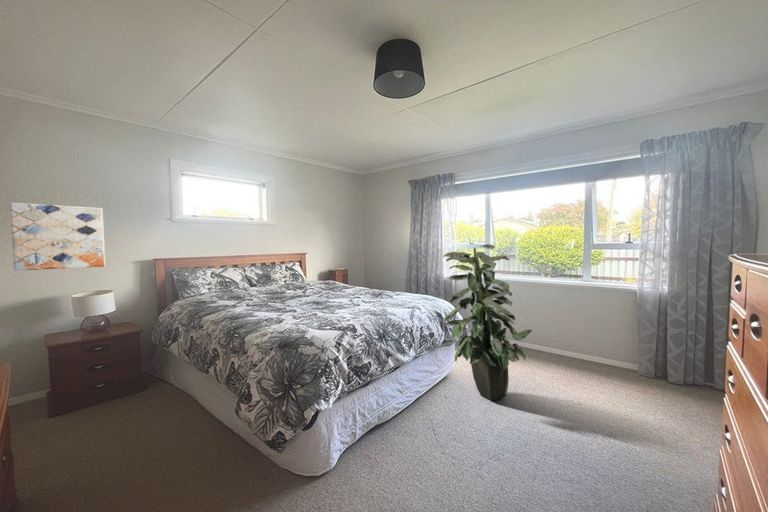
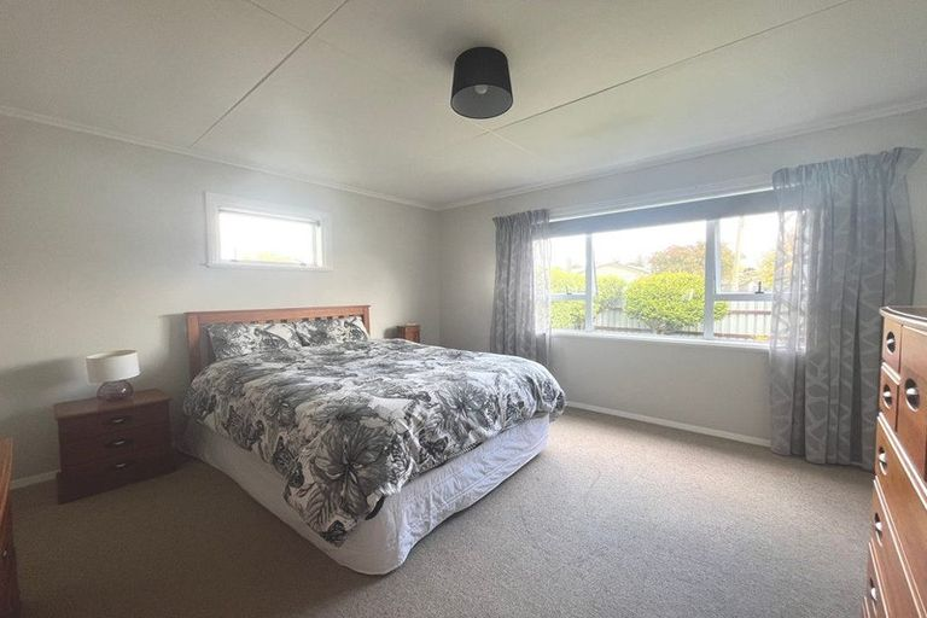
- wall art (61, 237)
- indoor plant (482, 320)
